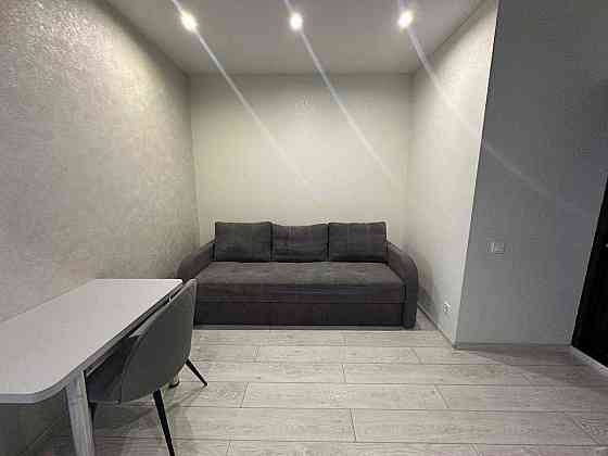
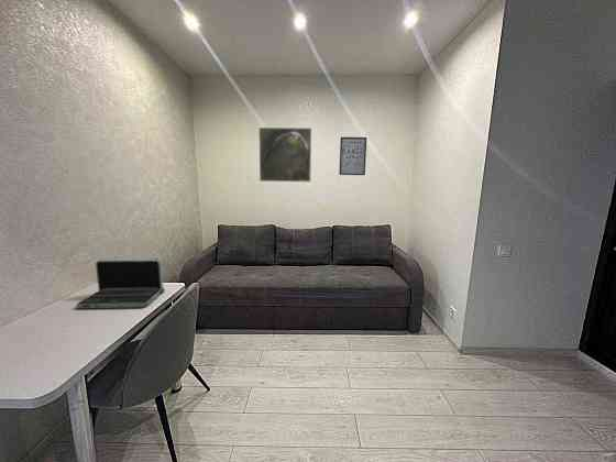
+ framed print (285, 155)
+ laptop (120, 280)
+ wall art (352, 156)
